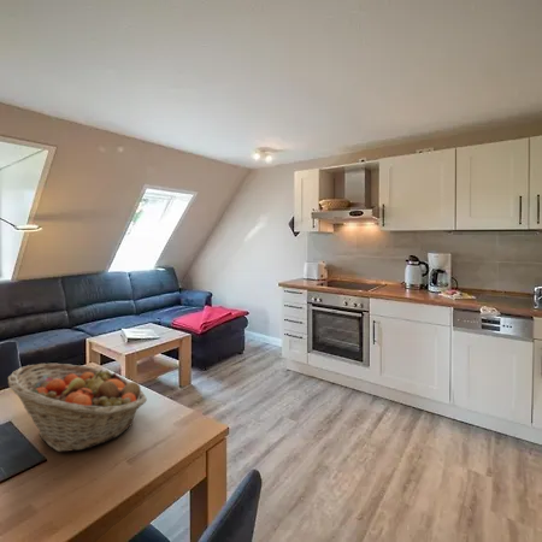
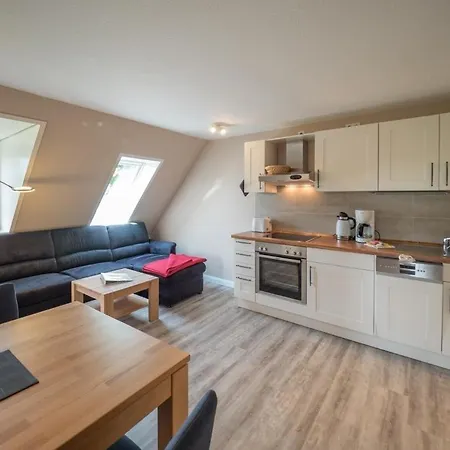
- fruit basket (81, 396)
